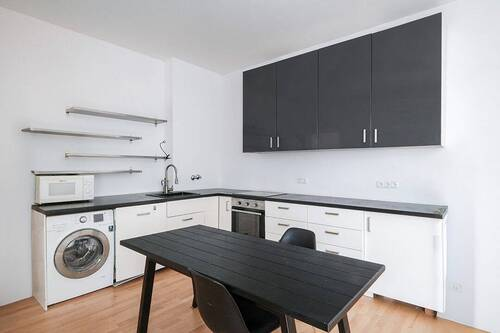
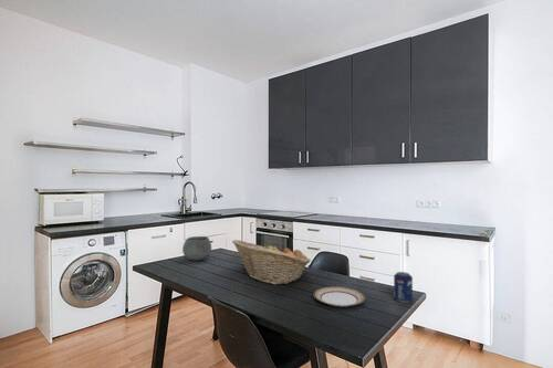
+ fruit basket (270, 257)
+ plate (338, 297)
+ beverage can (403, 286)
+ bowl (197, 249)
